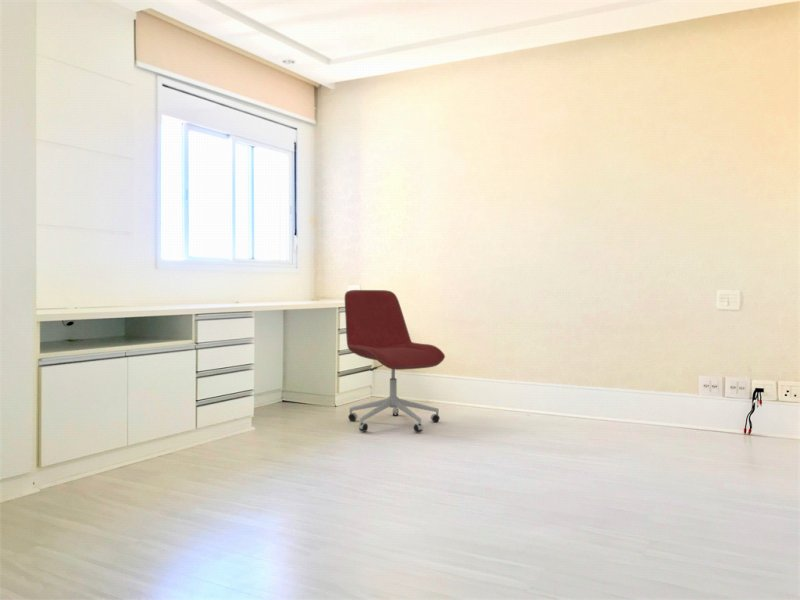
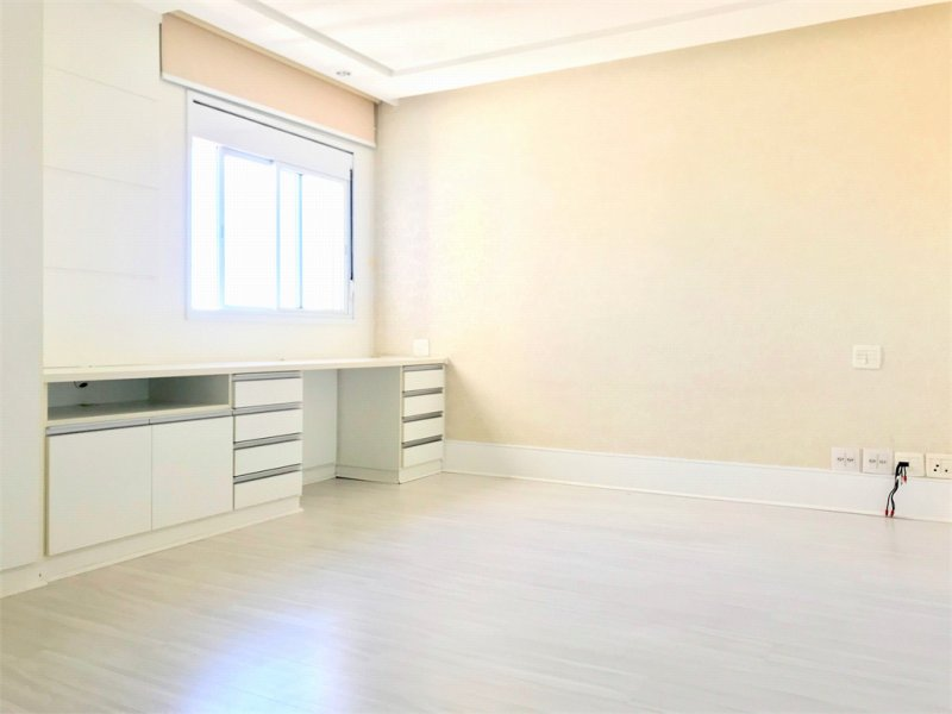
- office chair (392, 356)
